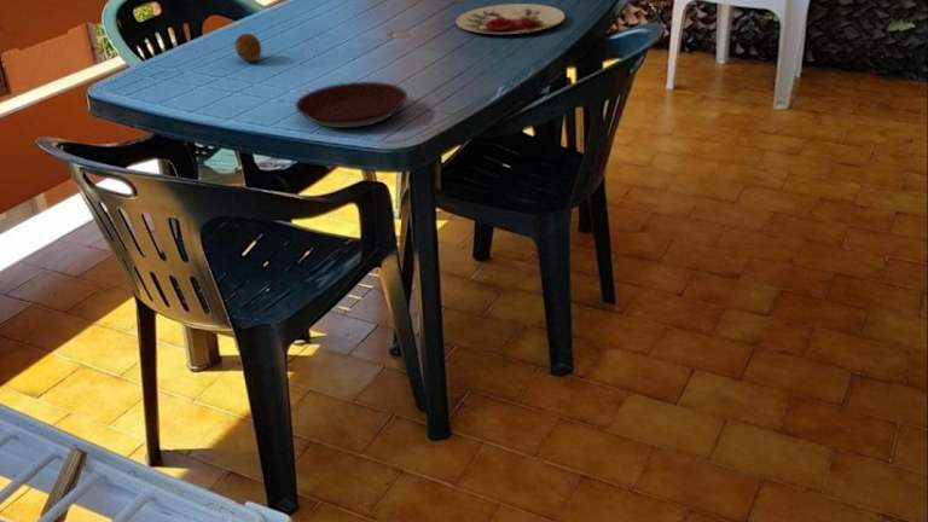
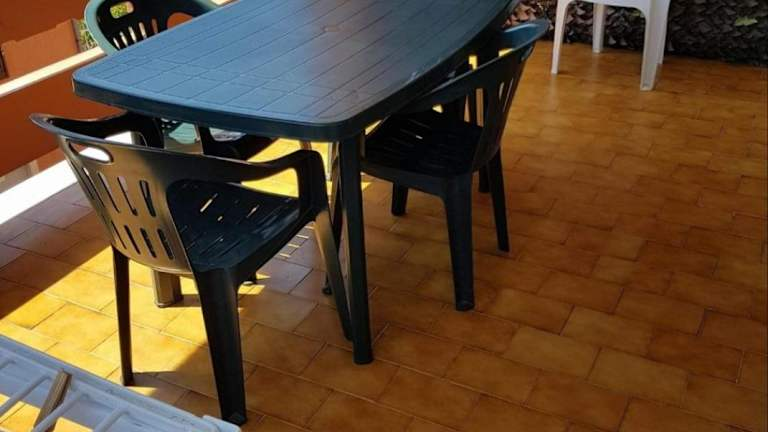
- fruit (248, 47)
- plate (510, 17)
- plate (352, 106)
